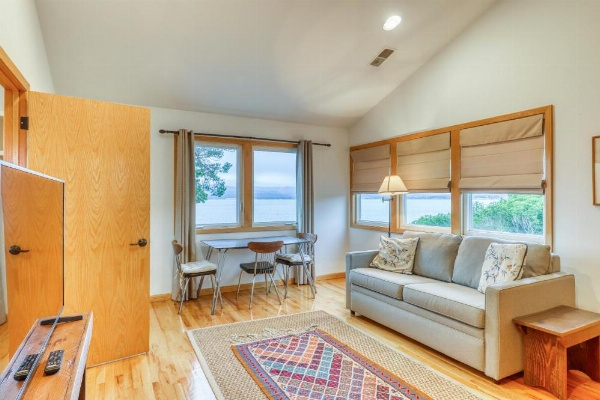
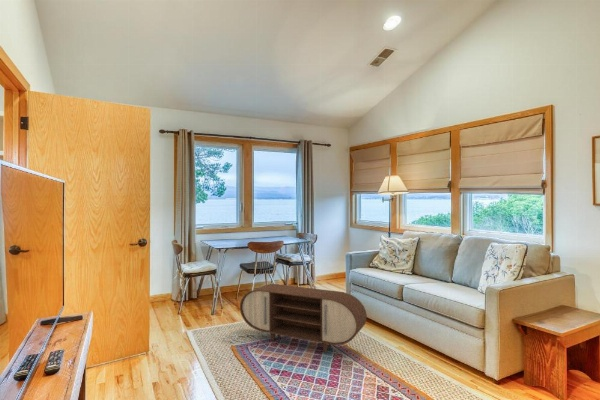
+ coffee table (300, 317)
